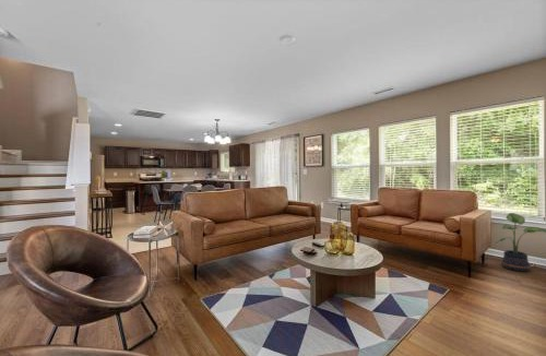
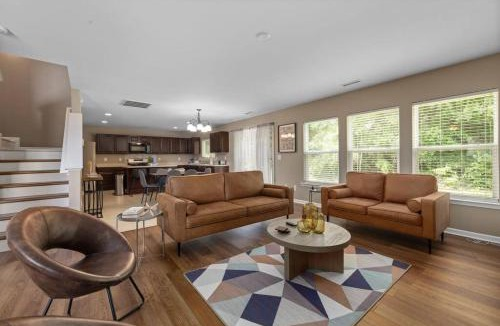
- potted plant (518, 242)
